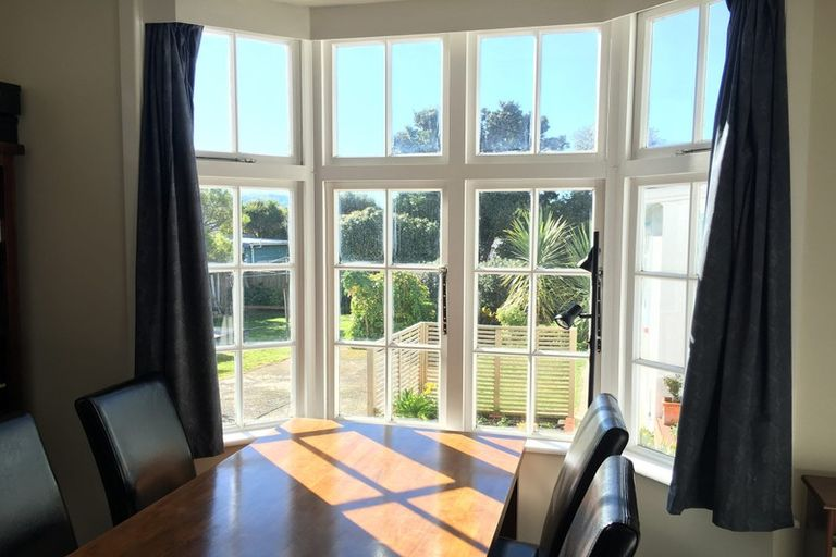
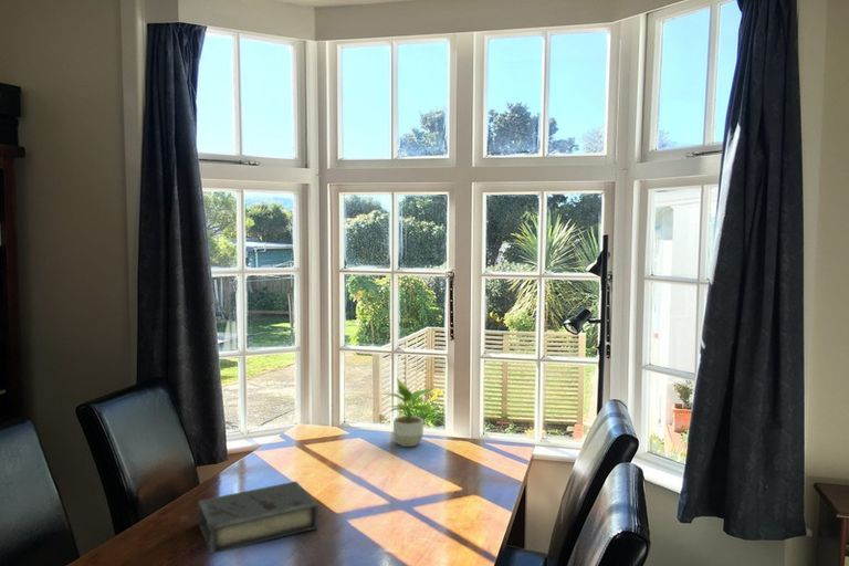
+ potted plant (409, 413)
+ book (258, 513)
